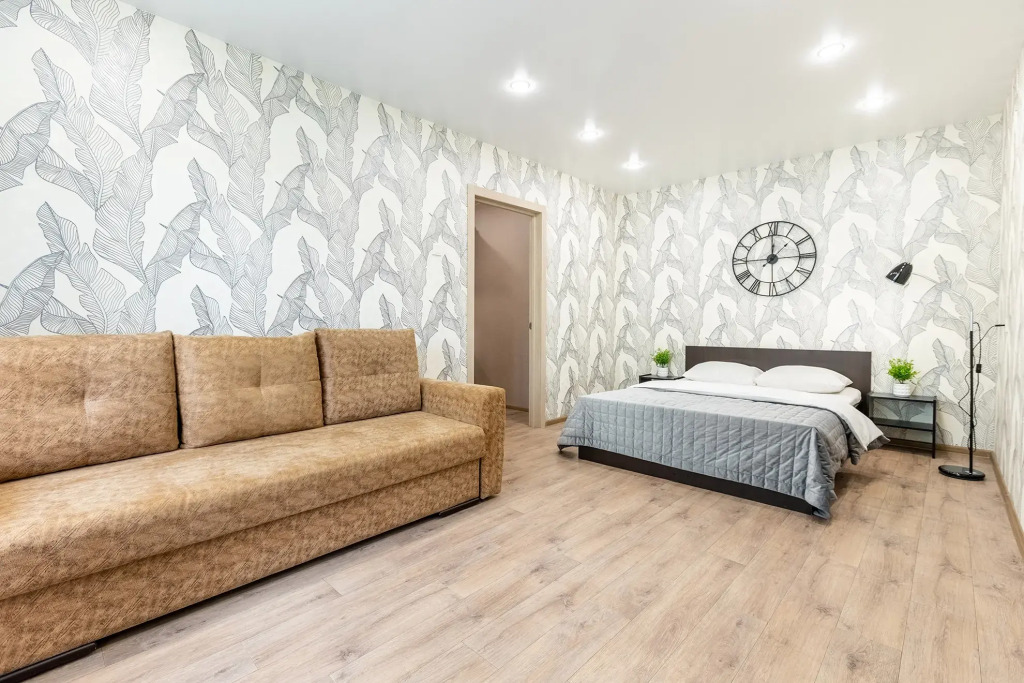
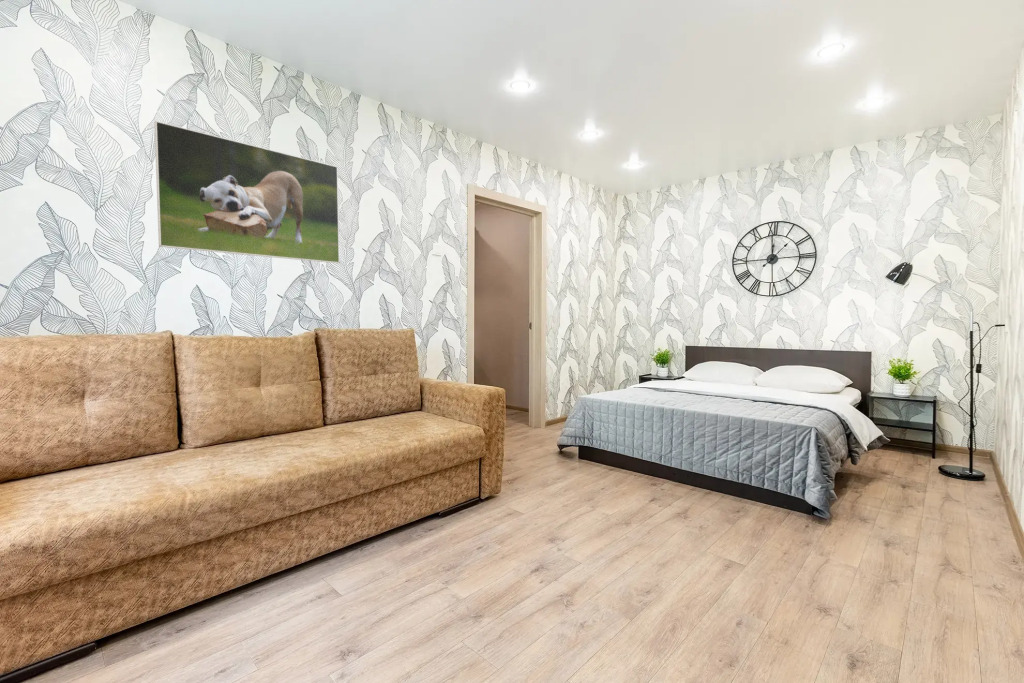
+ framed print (258, 201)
